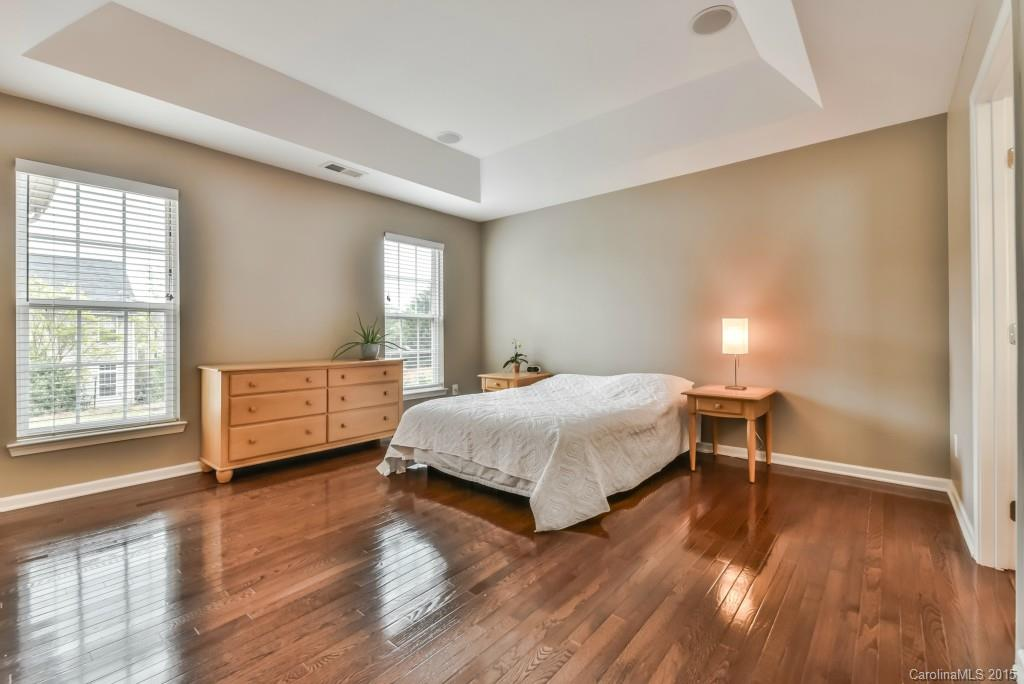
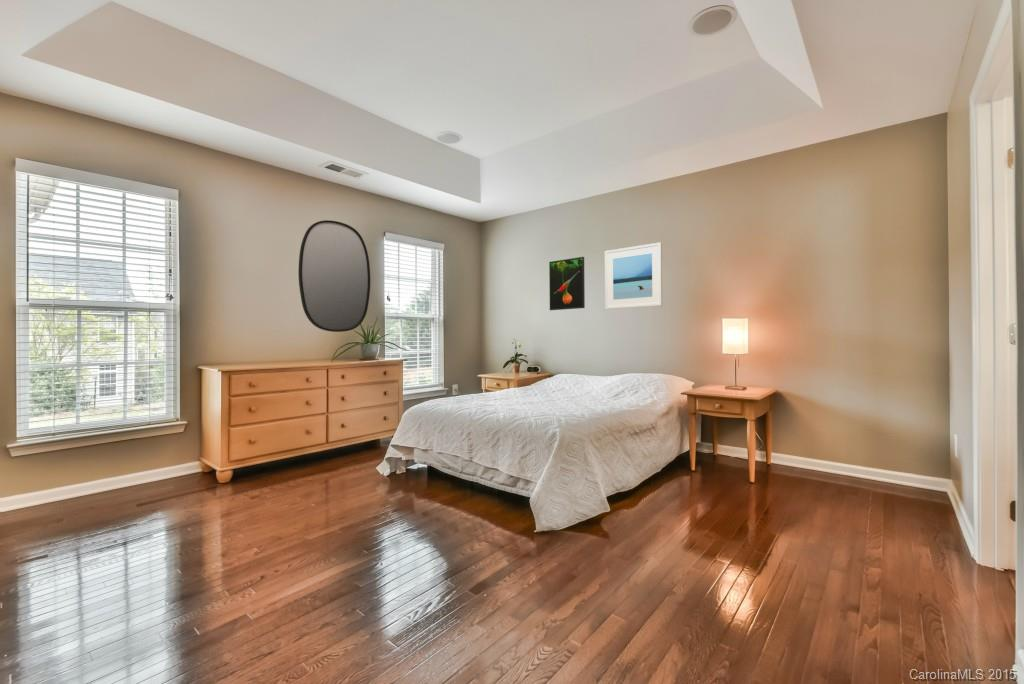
+ home mirror (336, 276)
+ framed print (632, 277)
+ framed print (566, 284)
